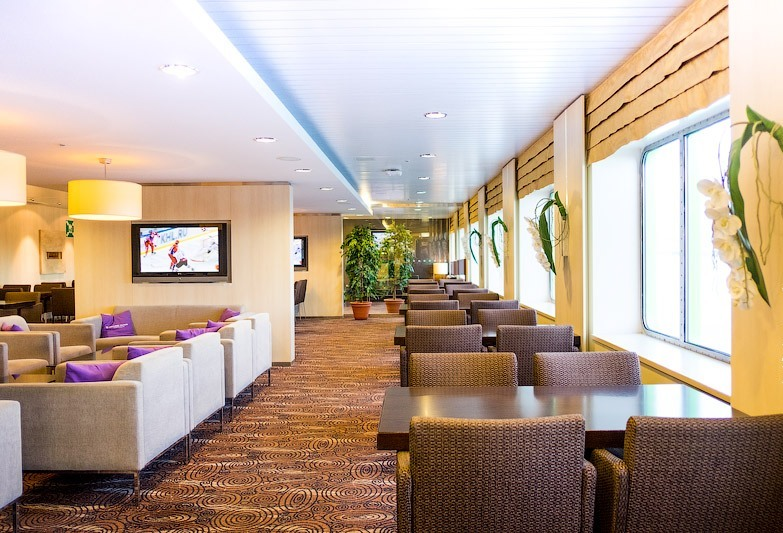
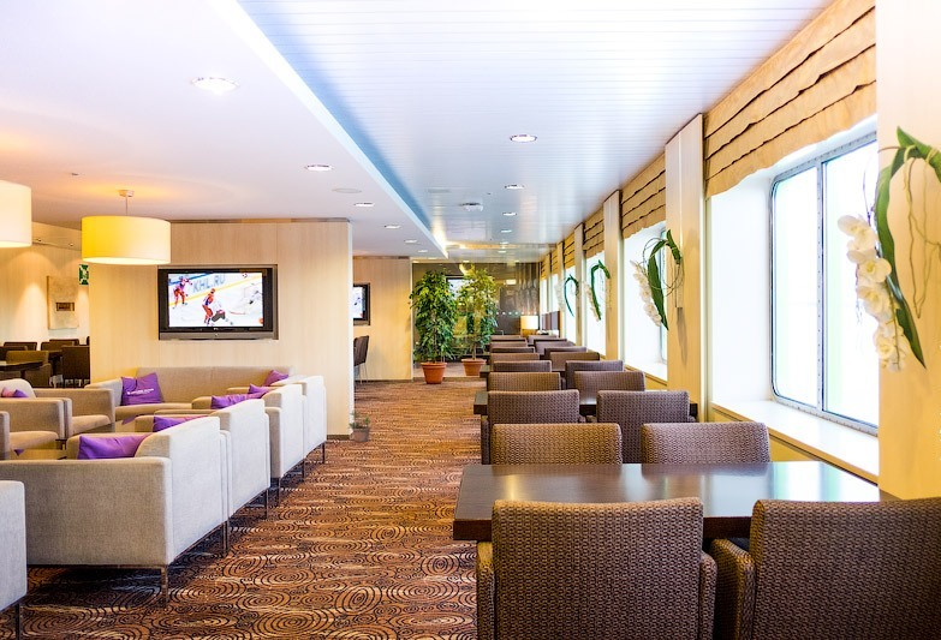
+ potted plant (361, 425)
